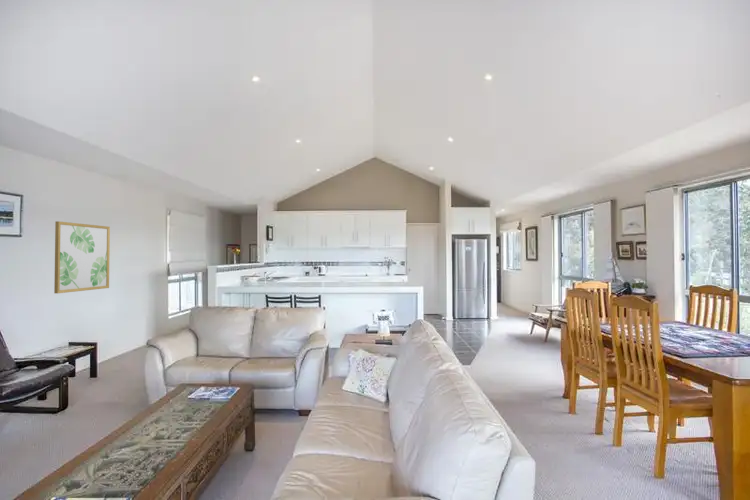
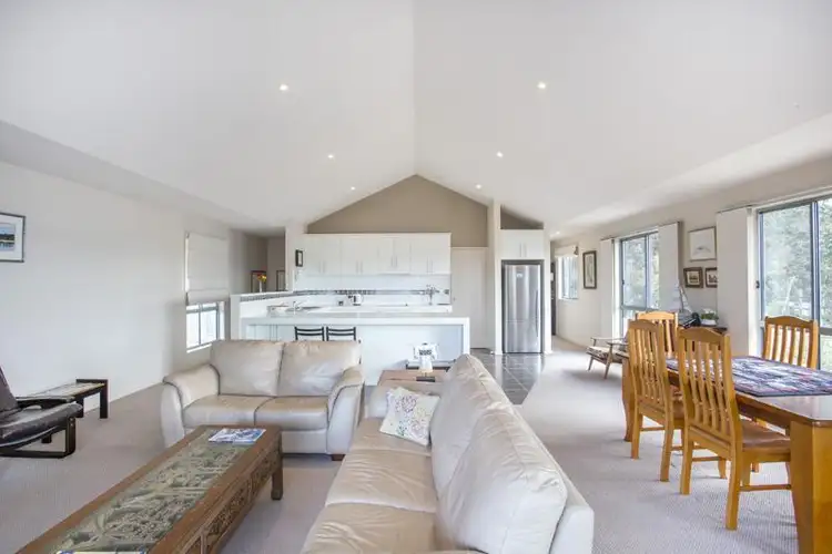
- wall art (84, 257)
